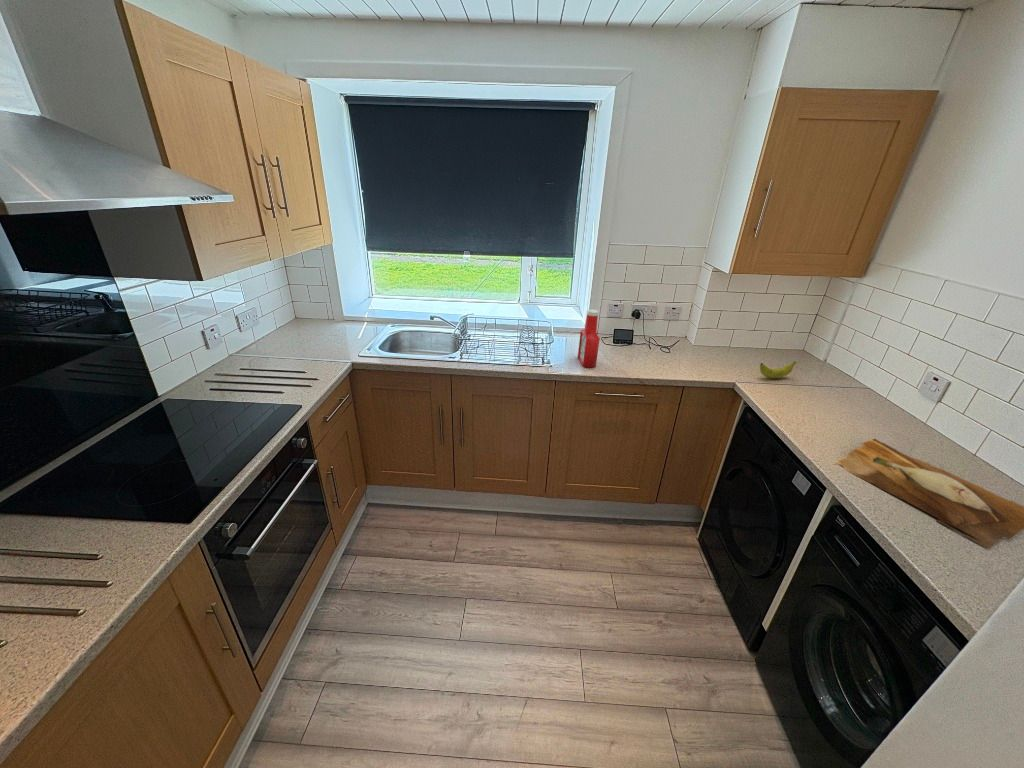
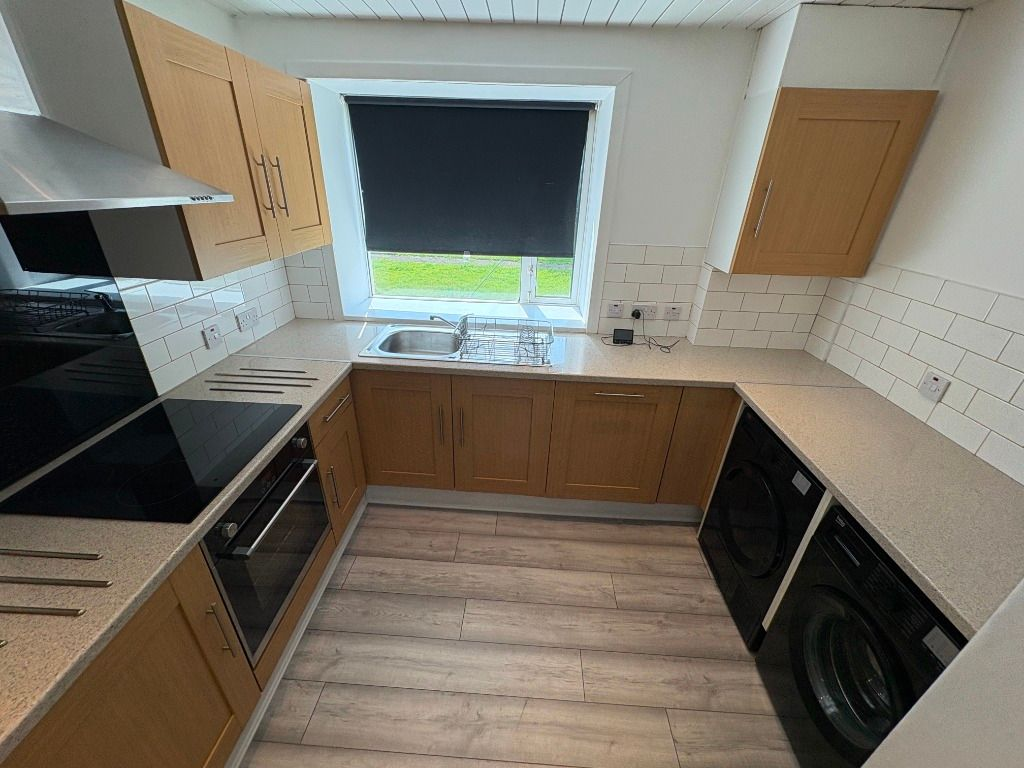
- banana (776, 370)
- soap bottle (589, 337)
- cutting board (931, 481)
